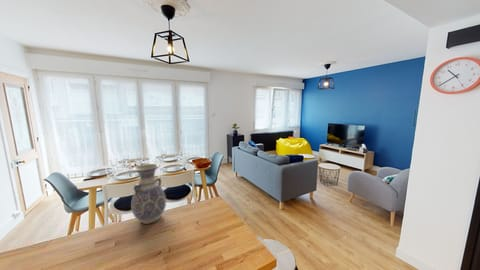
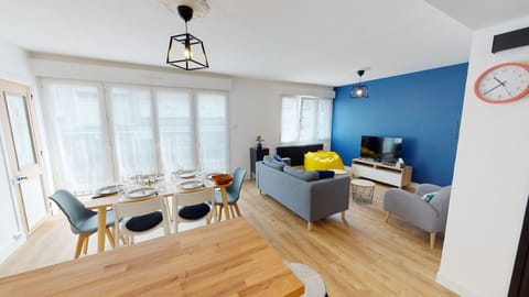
- vase (148, 192)
